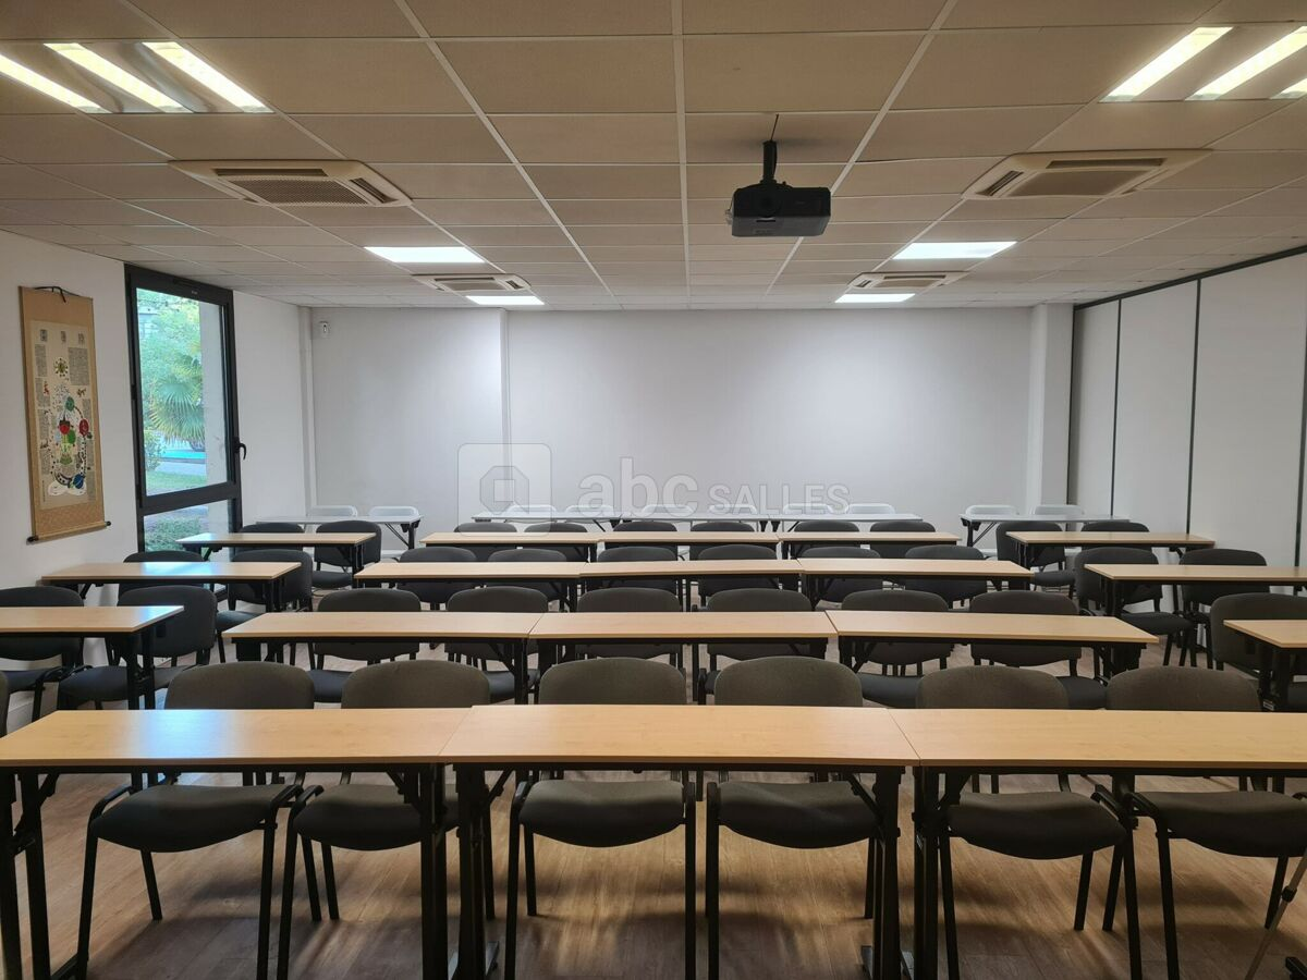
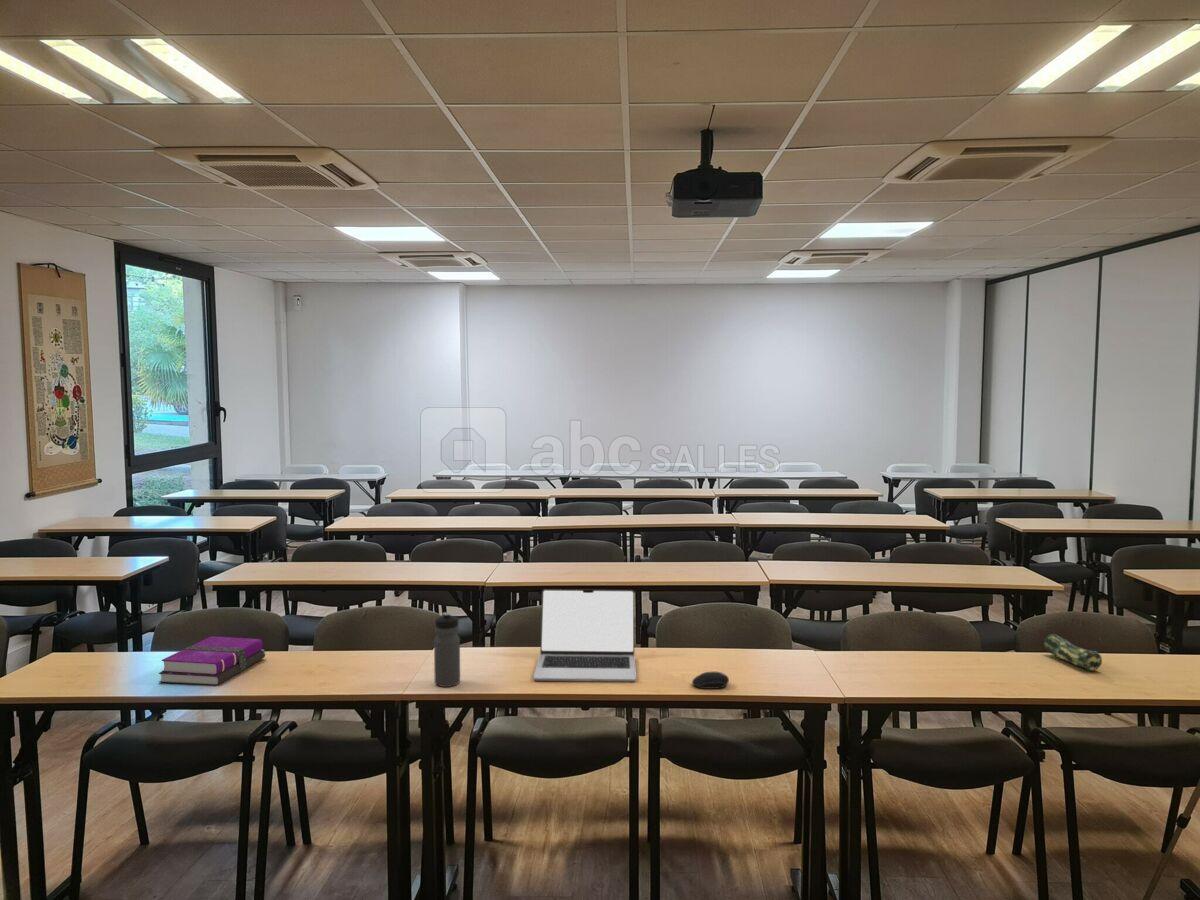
+ computer mouse (710, 679)
+ pencil case (1072, 652)
+ laptop (586, 633)
+ hardback book (214, 659)
+ water bottle (447, 647)
